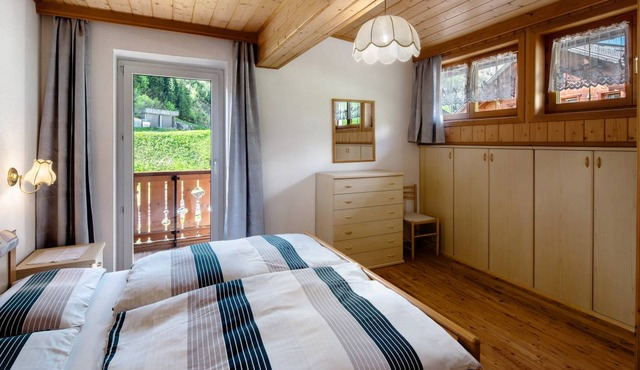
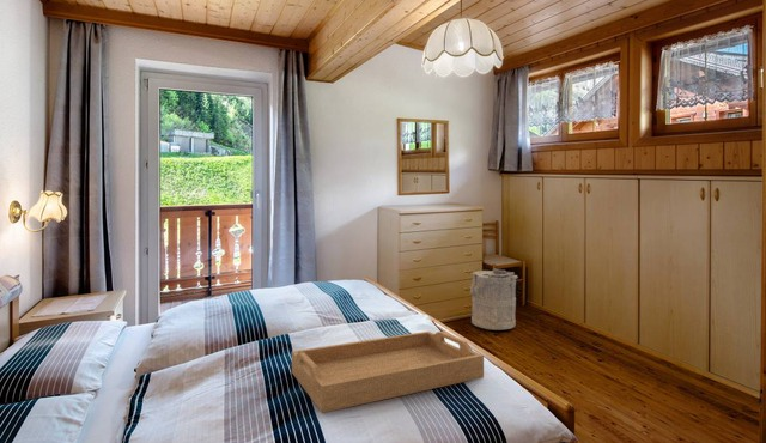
+ laundry hamper (491, 296)
+ serving tray (385, 360)
